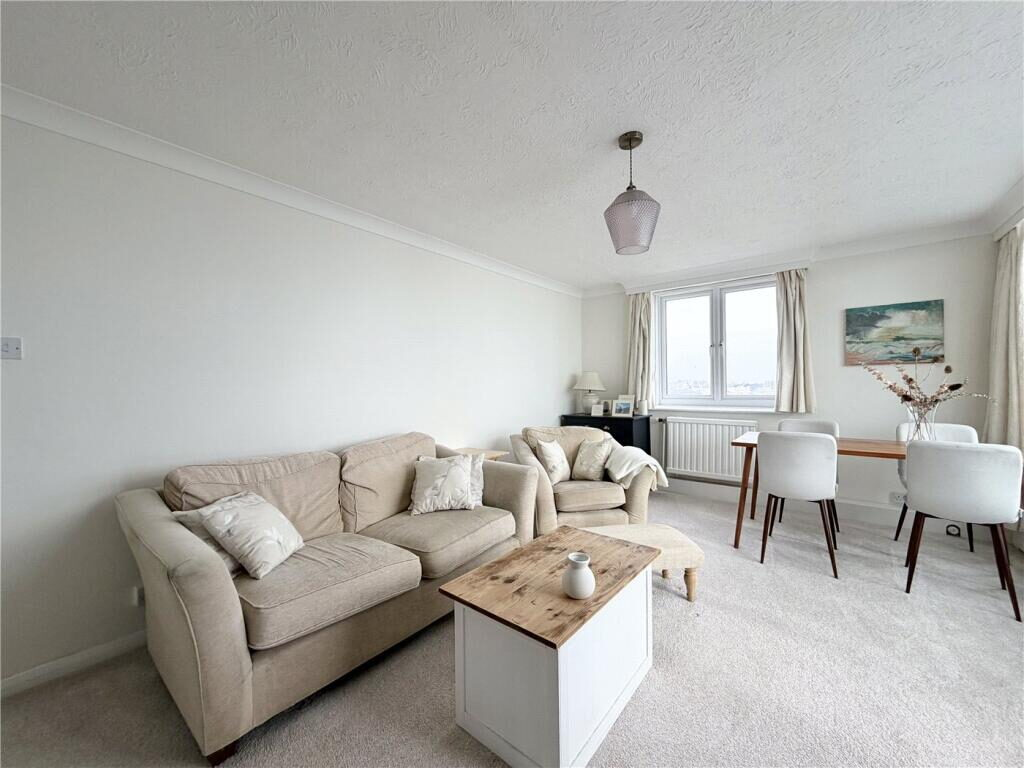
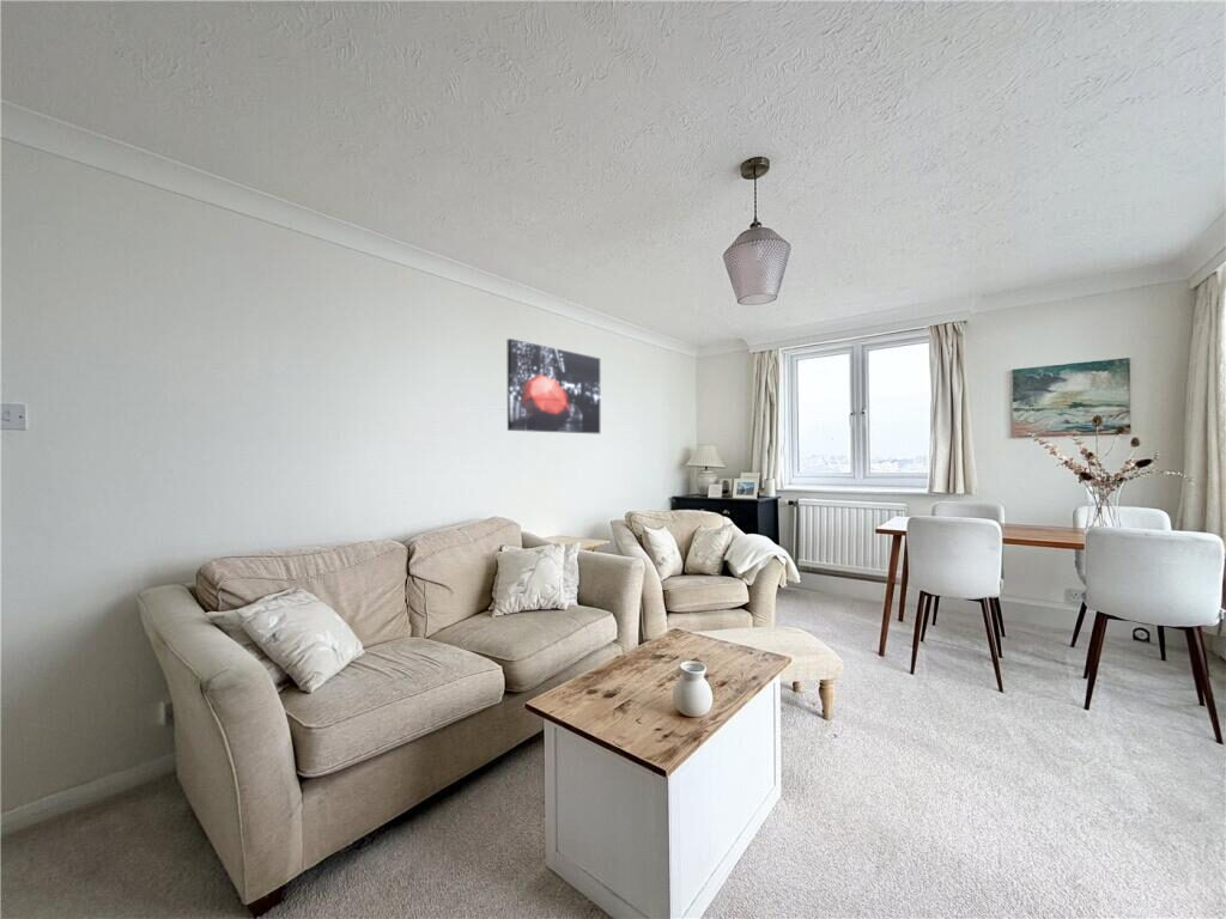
+ wall art (558, 390)
